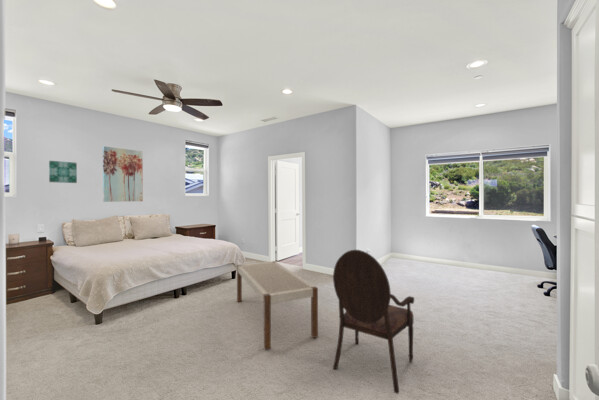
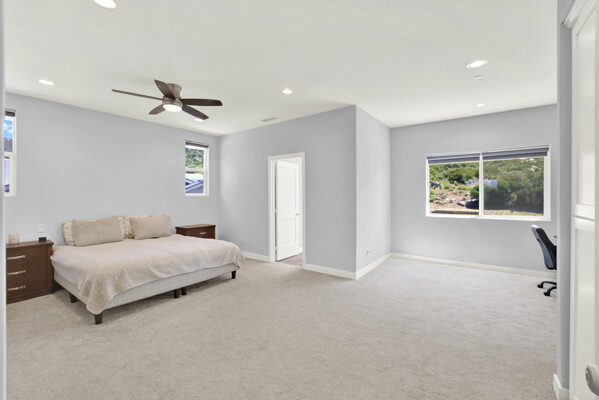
- wall art (63, 172)
- wall art (123, 175)
- bench (271, 295)
- armchair (371, 306)
